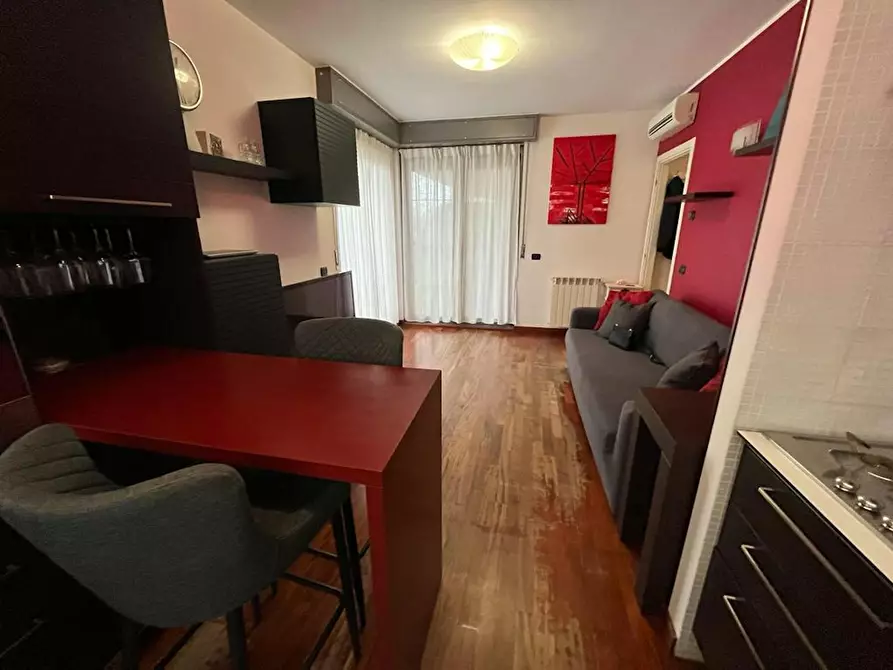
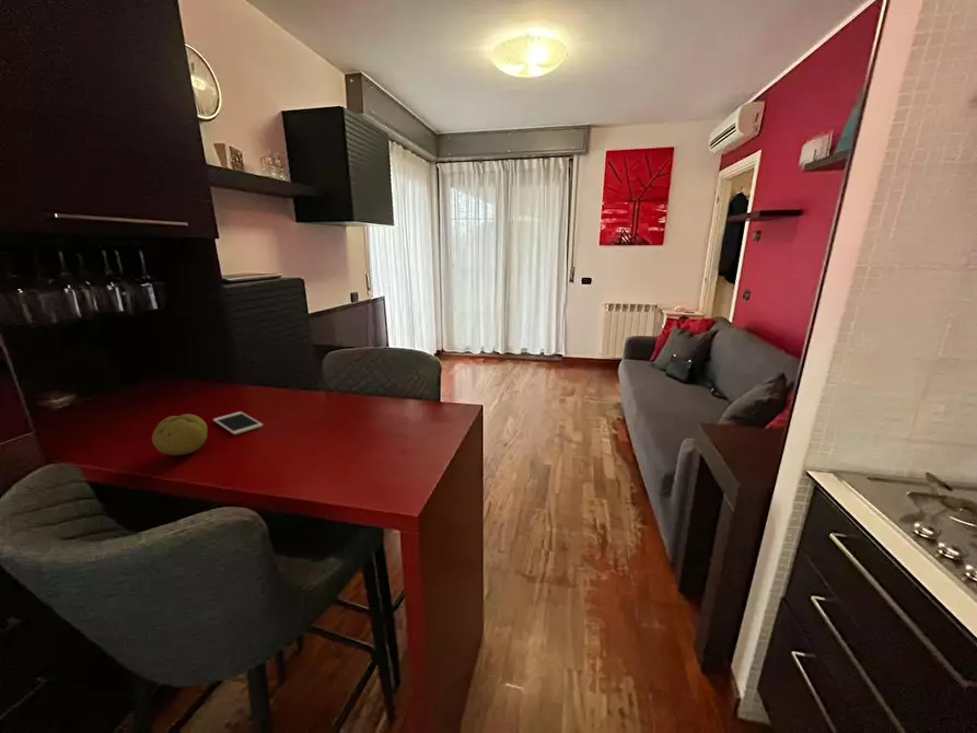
+ fruit (181, 434)
+ cell phone (237, 422)
